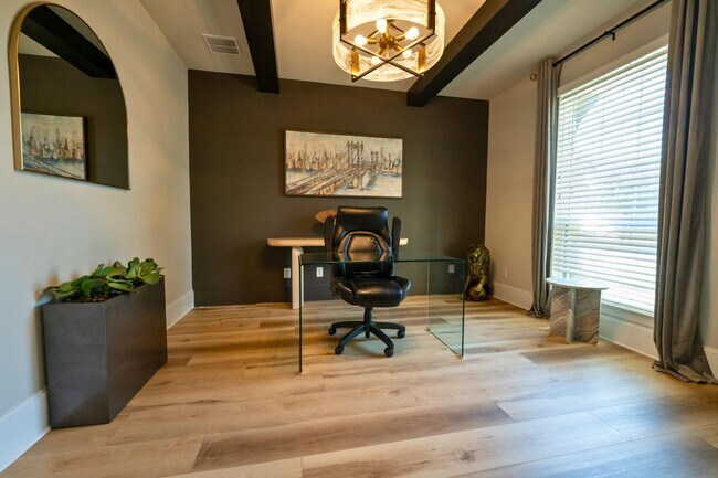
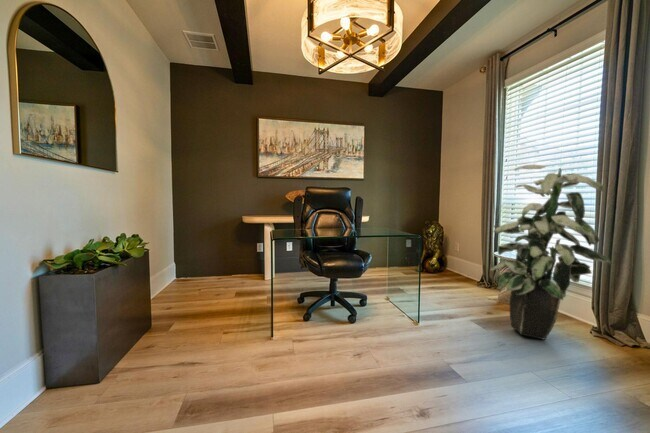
+ indoor plant (538, 249)
